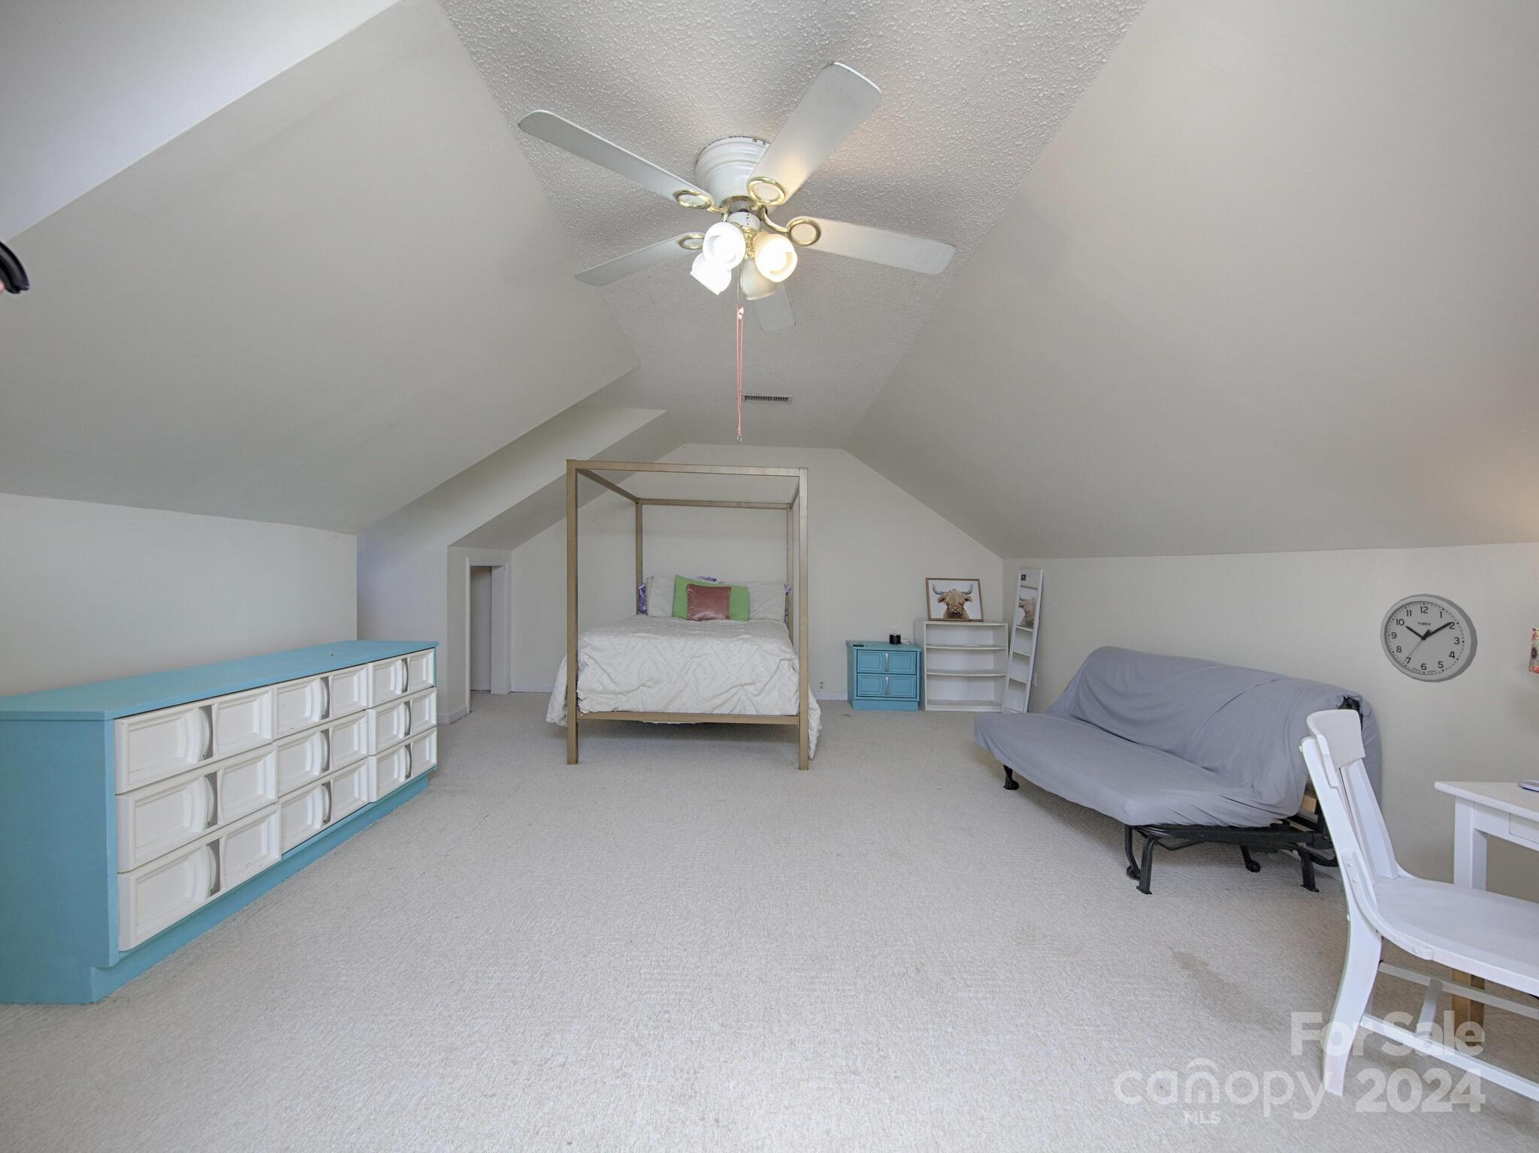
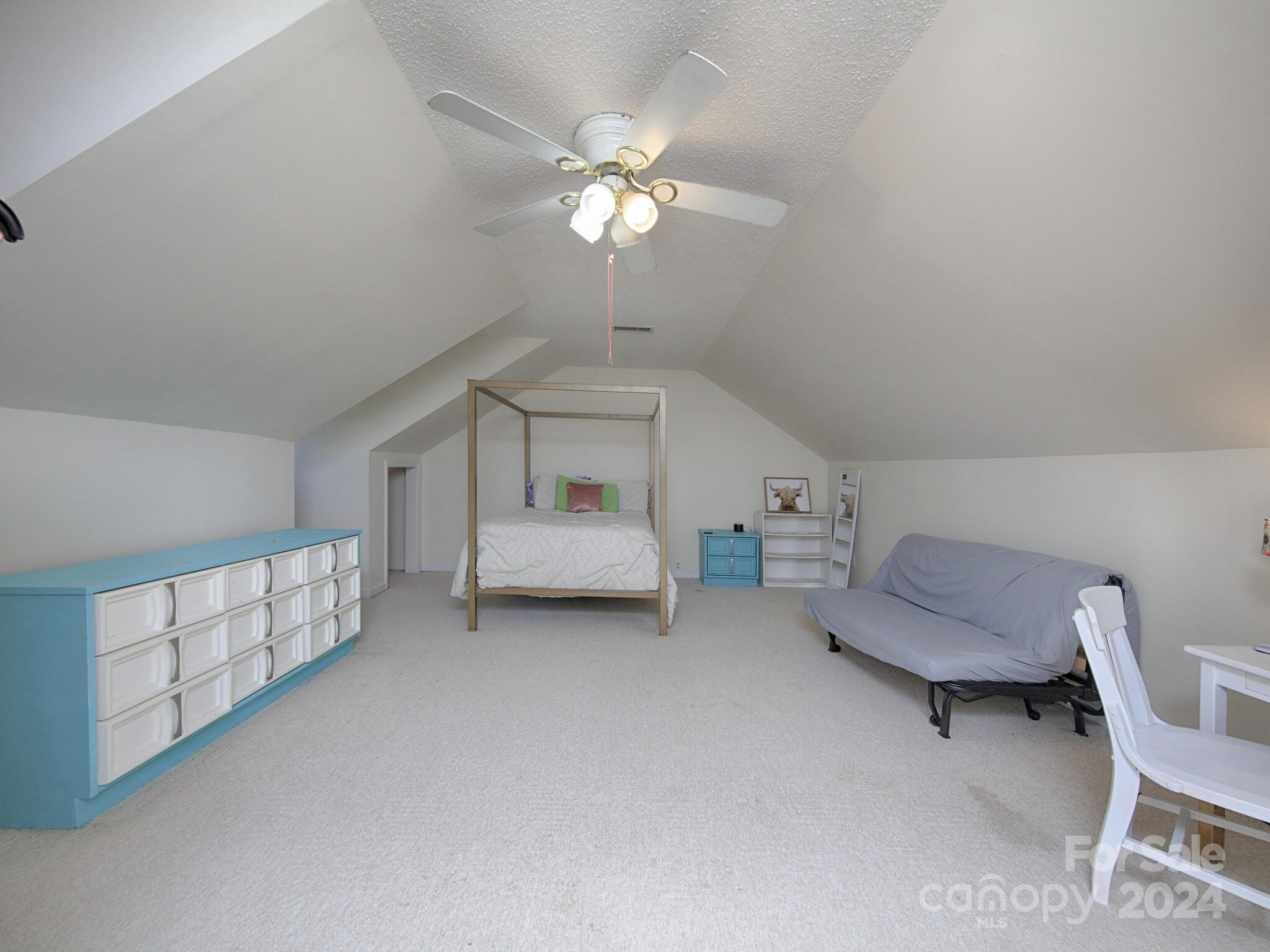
- wall clock (1424, 637)
